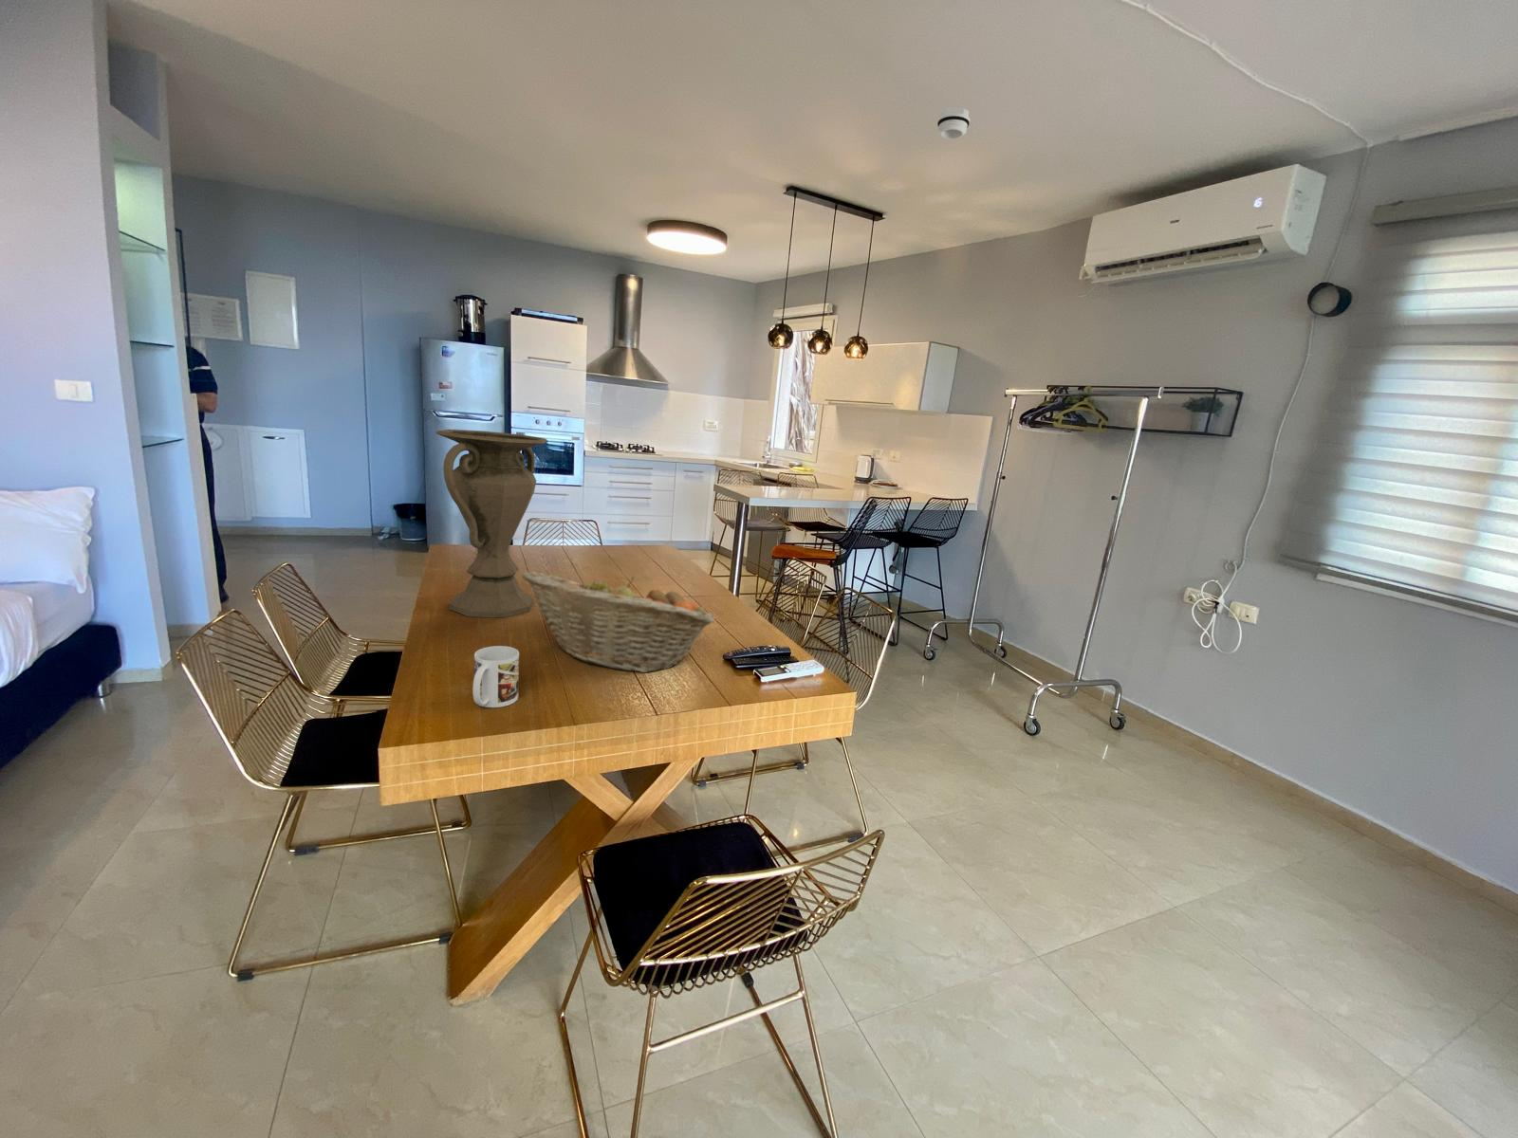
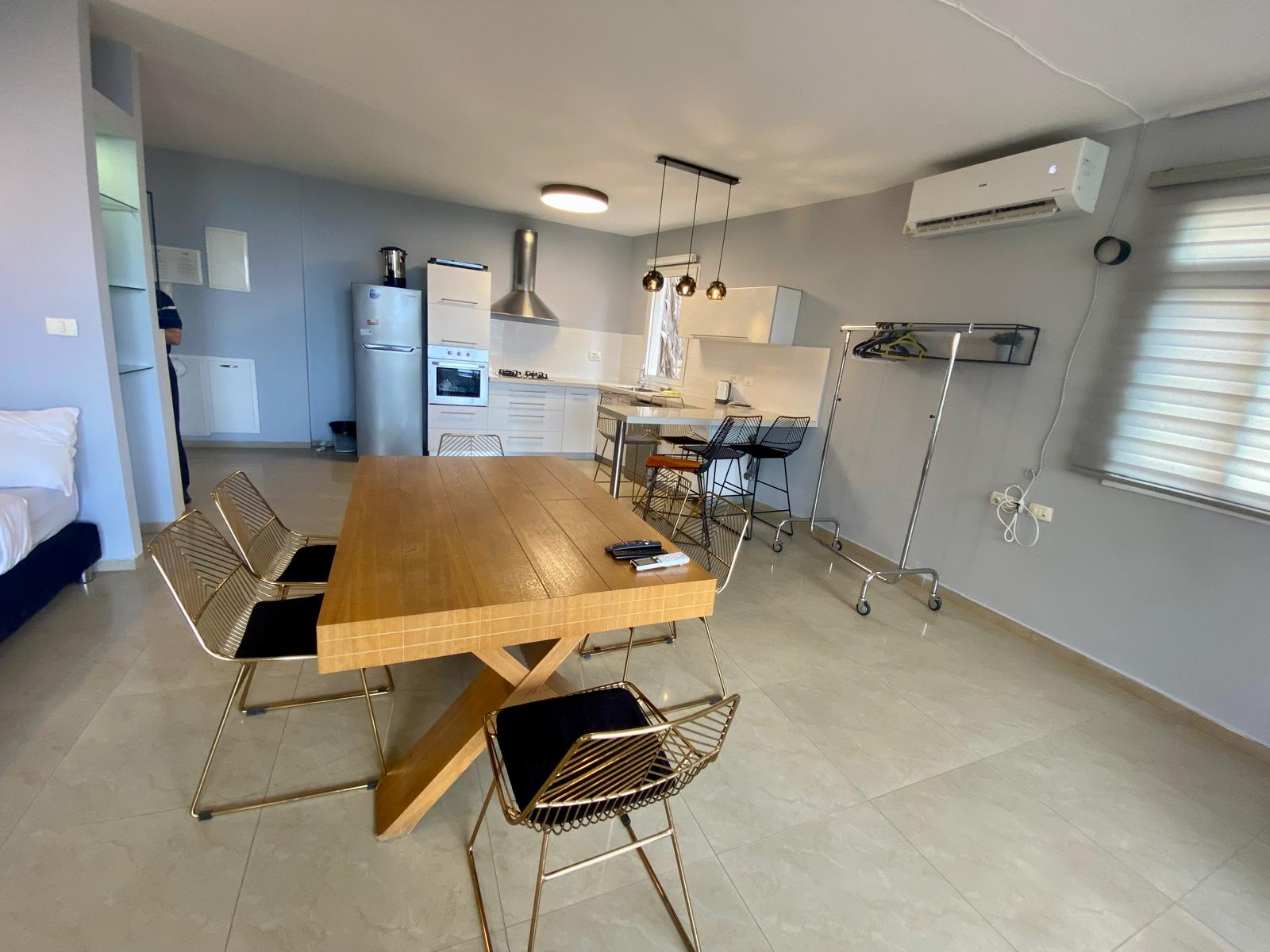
- mug (491, 679)
- fruit basket (618, 611)
- vase (494, 522)
- smoke detector (953, 123)
